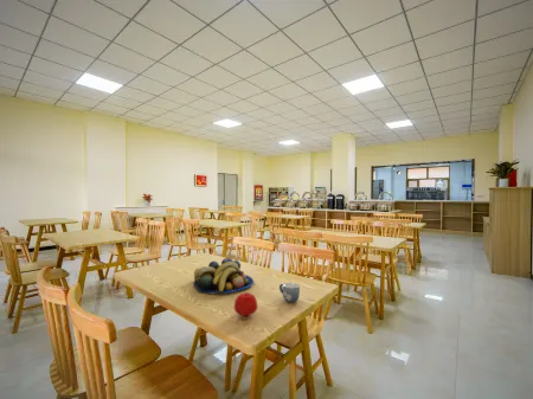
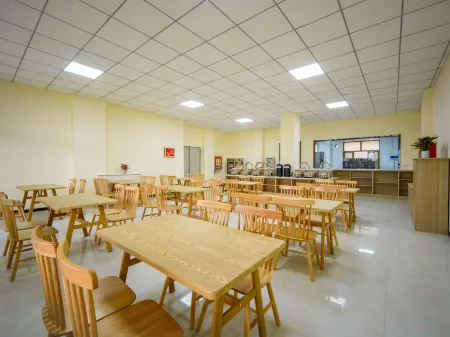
- mug (288, 291)
- apple (245, 303)
- fruit bowl (224, 271)
